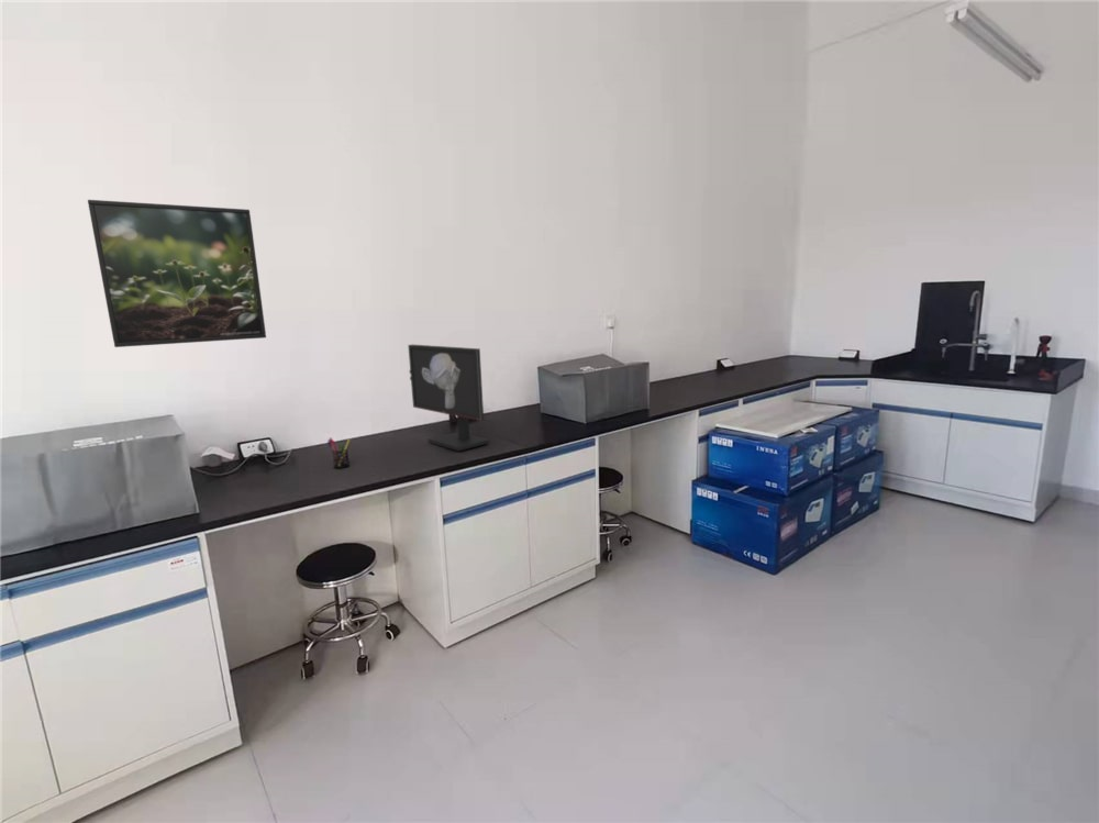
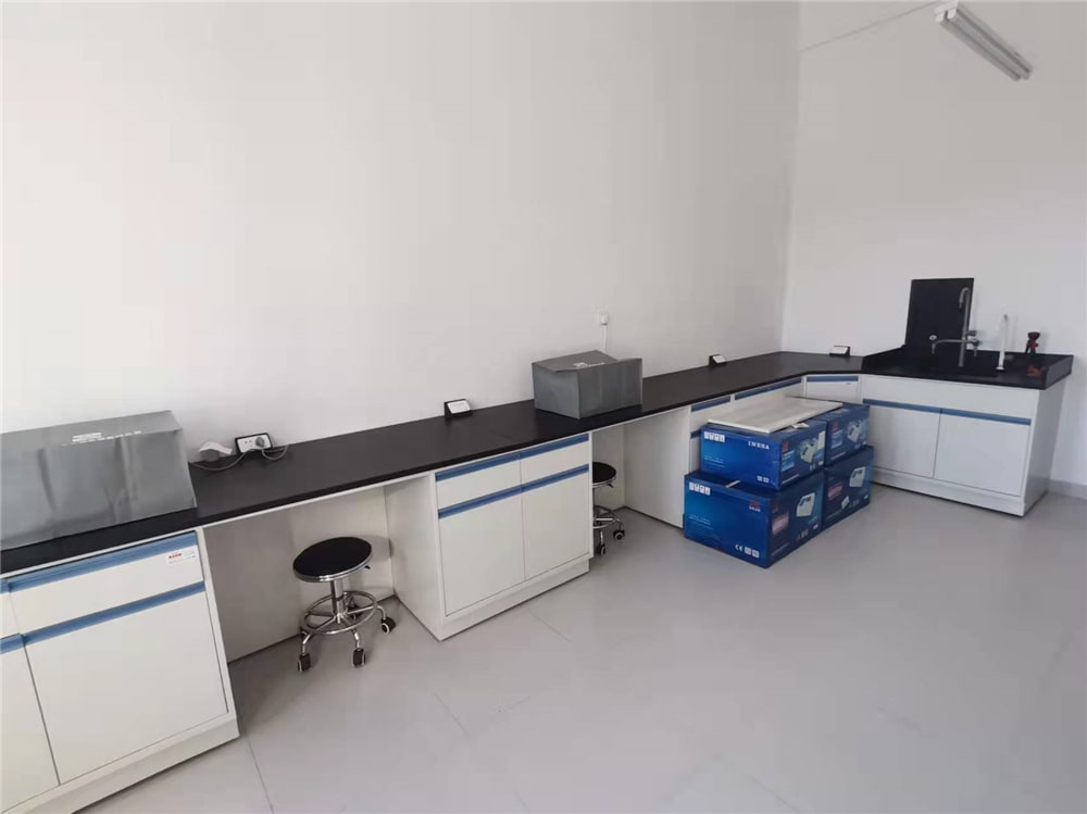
- pen holder (338, 452)
- monitor (452, 394)
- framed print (185, 275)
